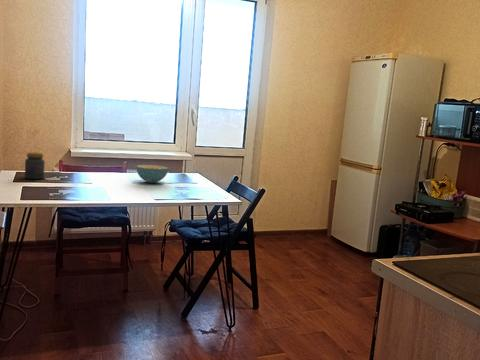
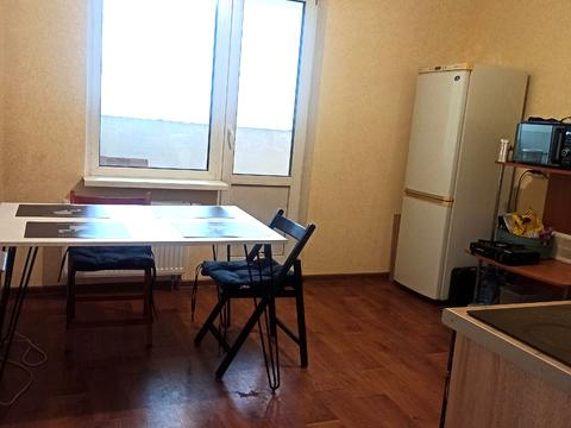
- cereal bowl (151, 174)
- jar (34, 165)
